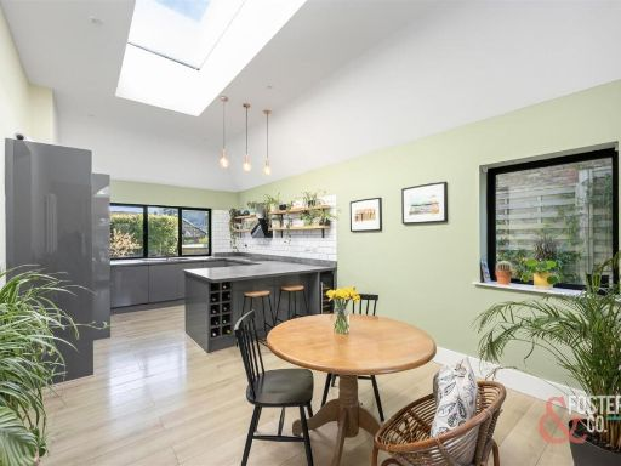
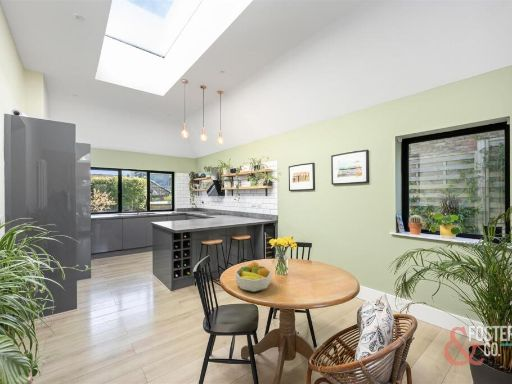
+ fruit bowl (253, 275)
